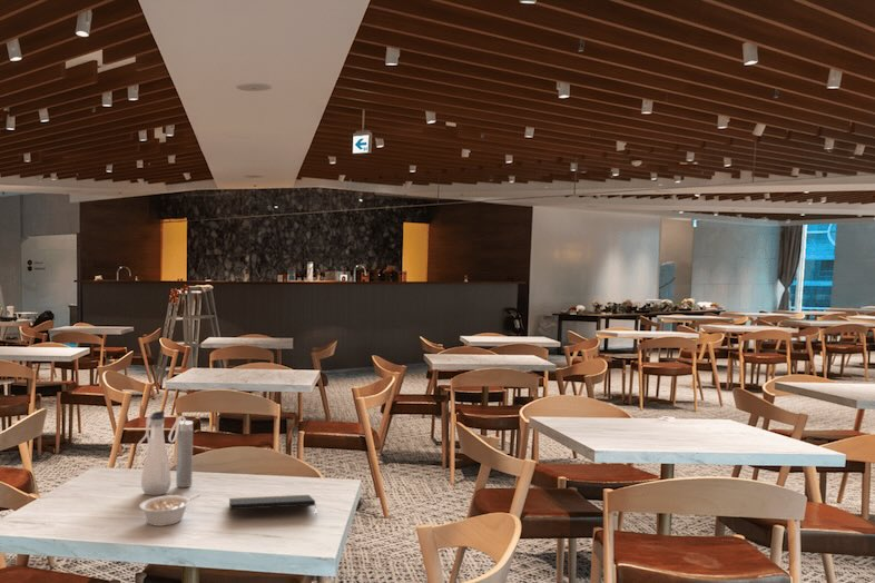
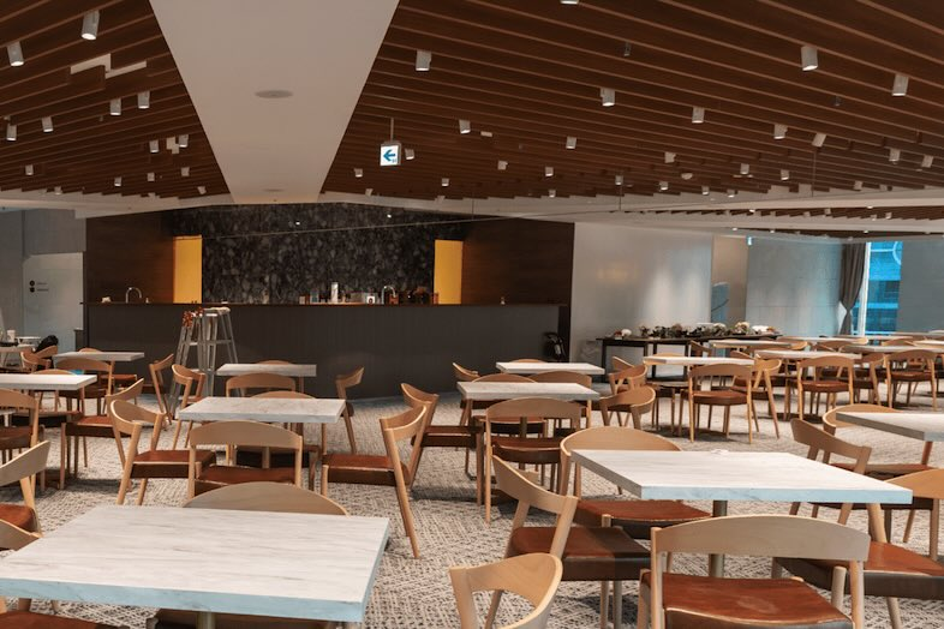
- legume (166, 508)
- water bottle (165, 451)
- notepad (271, 502)
